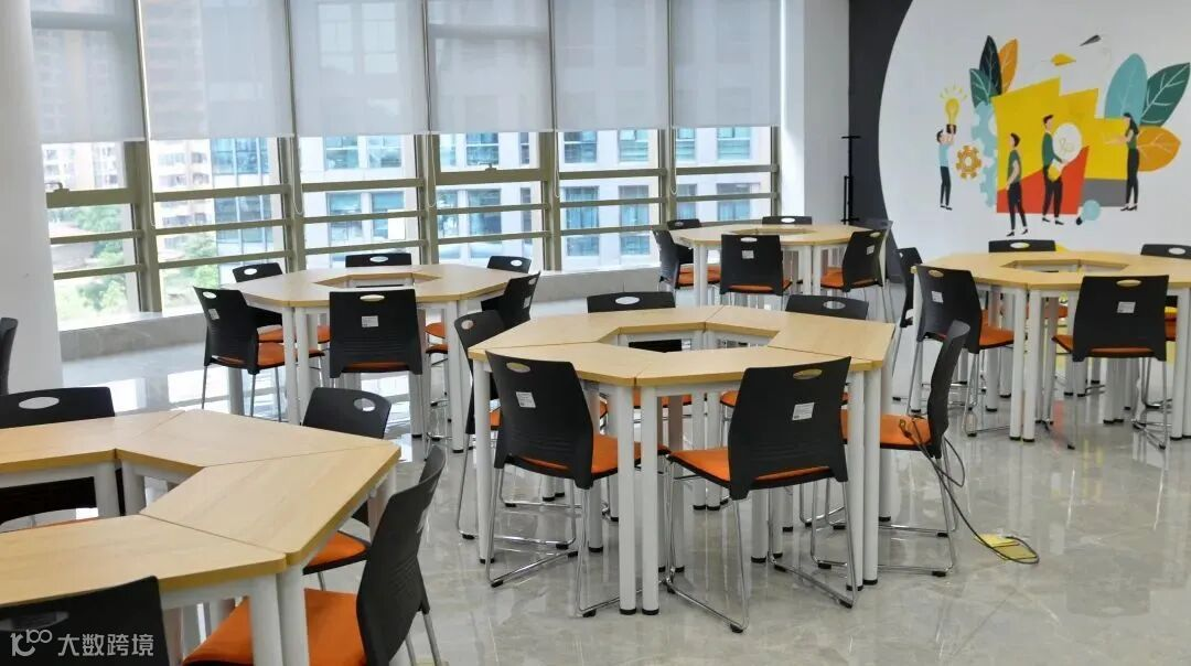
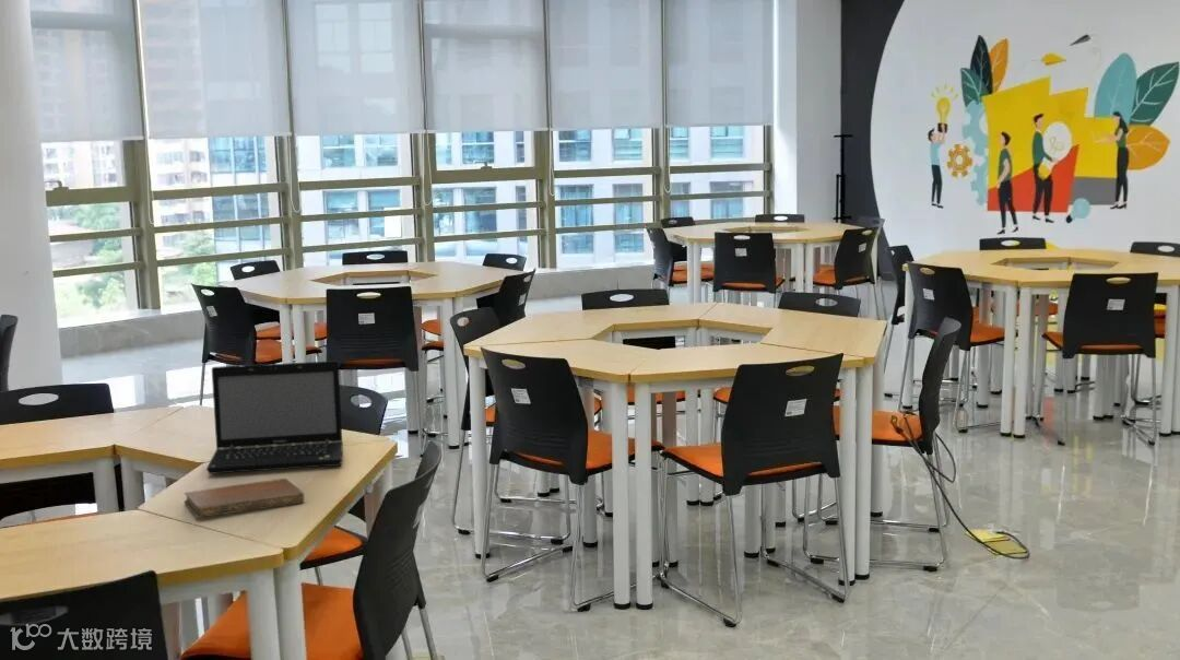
+ notebook (244, 497)
+ laptop (275, 415)
